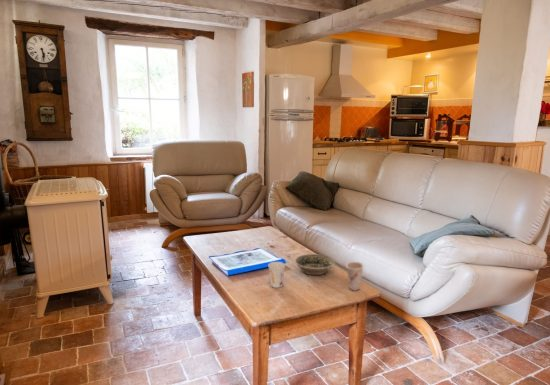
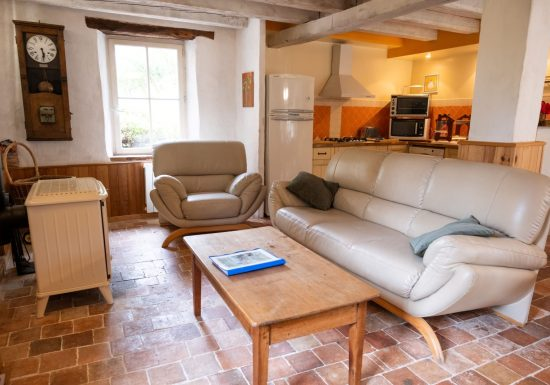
- cup (354, 276)
- bowl (314, 265)
- cup (276, 275)
